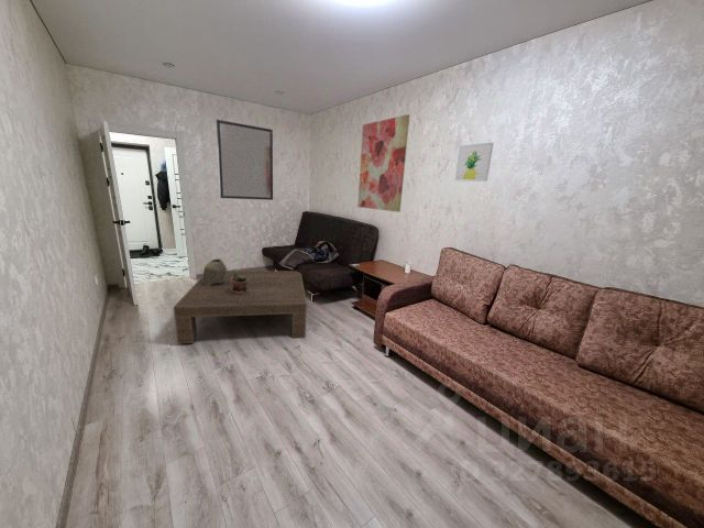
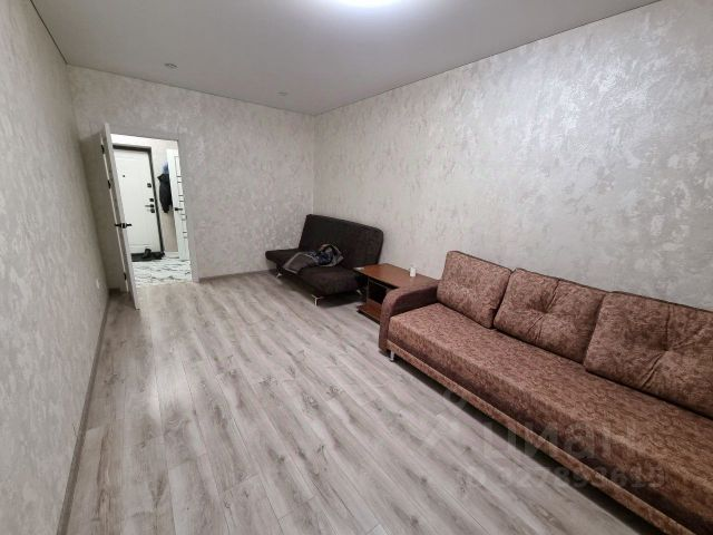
- home mirror (246, 163)
- coffee table (251, 300)
- wall art (381, 166)
- ceramic vessel (213, 271)
- wall art (472, 163)
- potted plant (239, 279)
